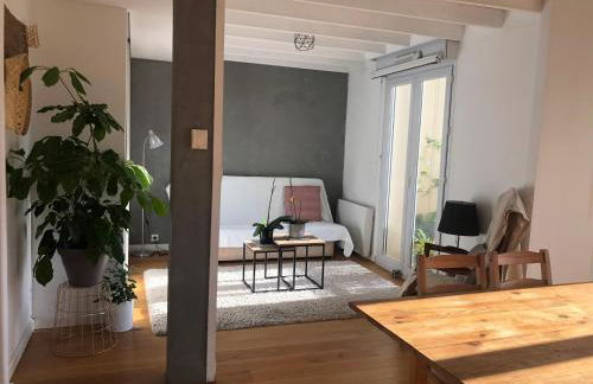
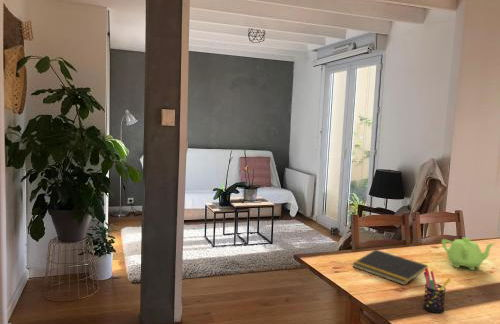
+ notepad (388, 265)
+ teapot (466, 251)
+ pen holder (433, 290)
